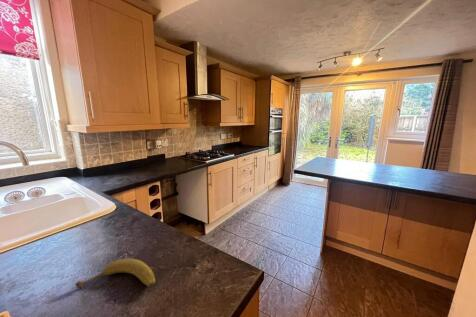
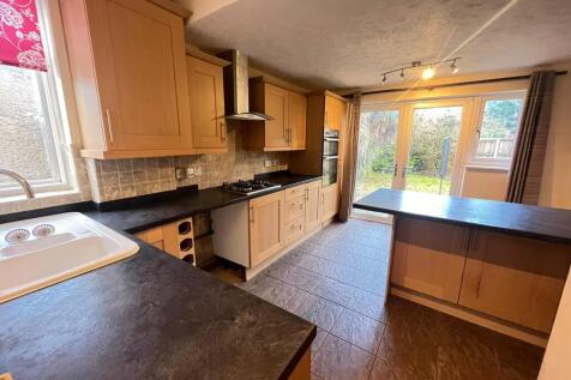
- fruit (118, 272)
